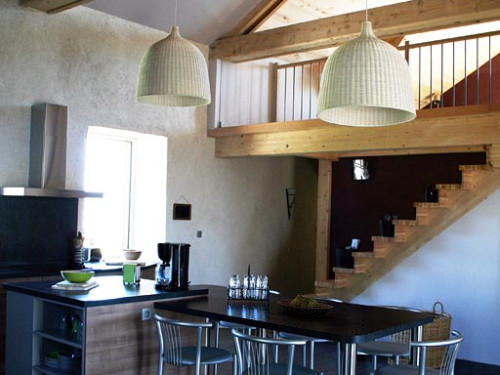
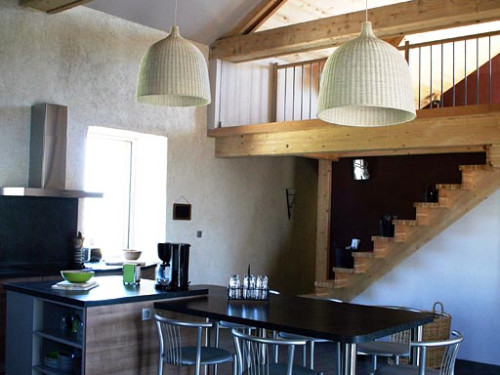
- fruit bowl (304, 305)
